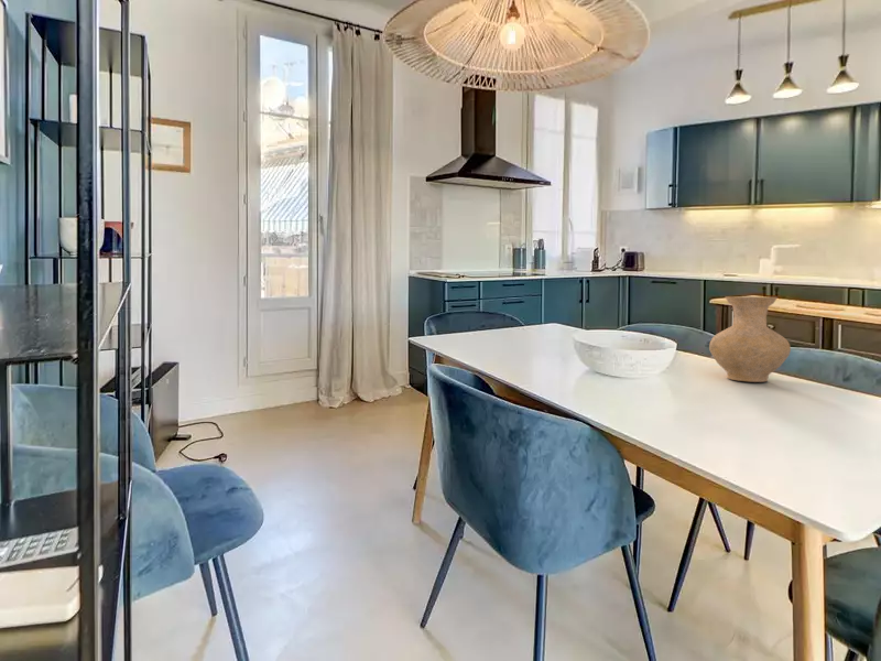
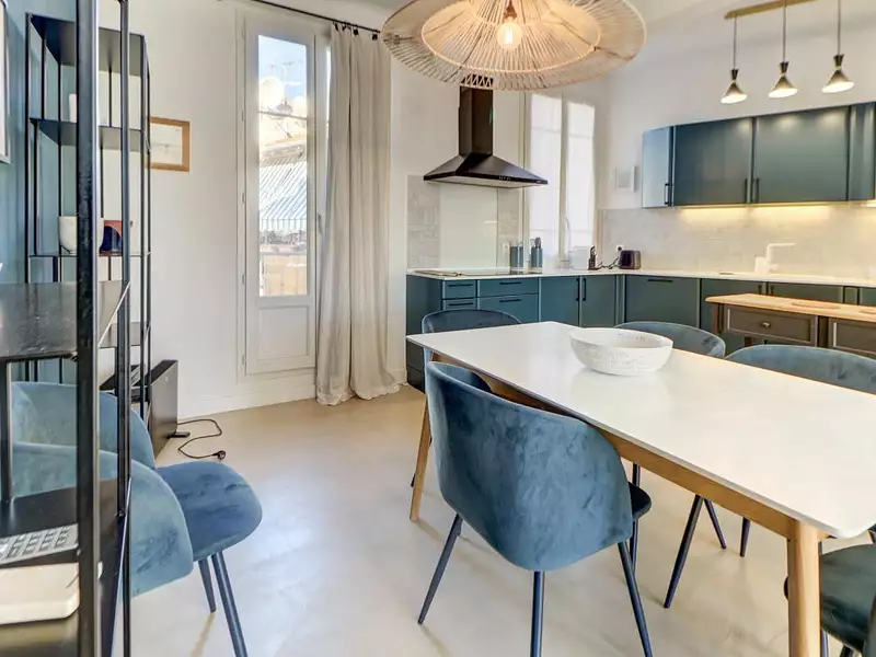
- vase (749, 337)
